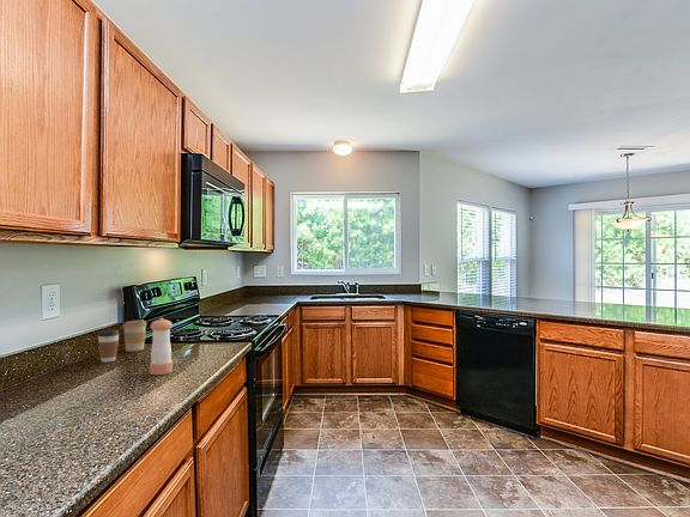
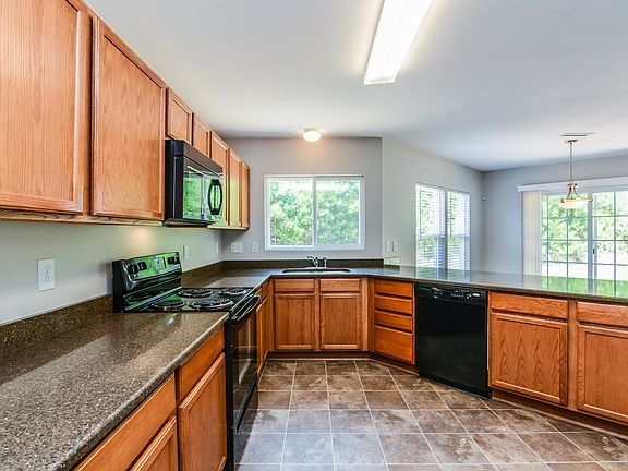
- coffee cup (134, 334)
- pepper shaker (161, 345)
- coffee cup (108, 345)
